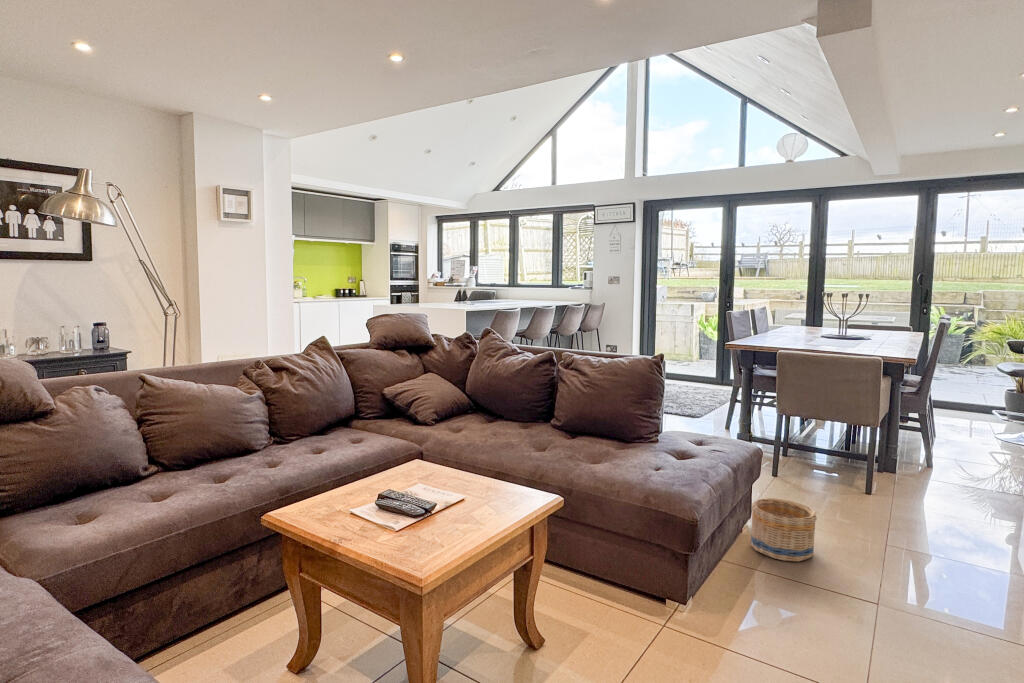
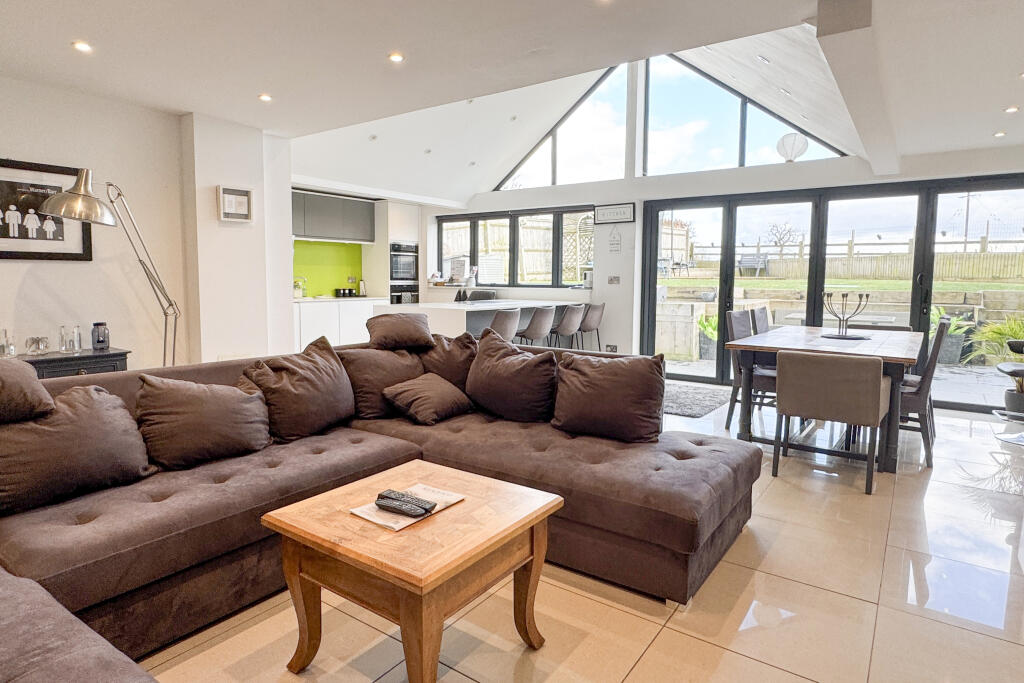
- basket (782, 528)
